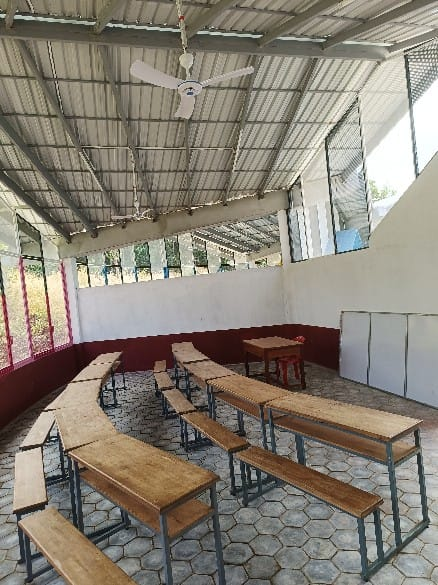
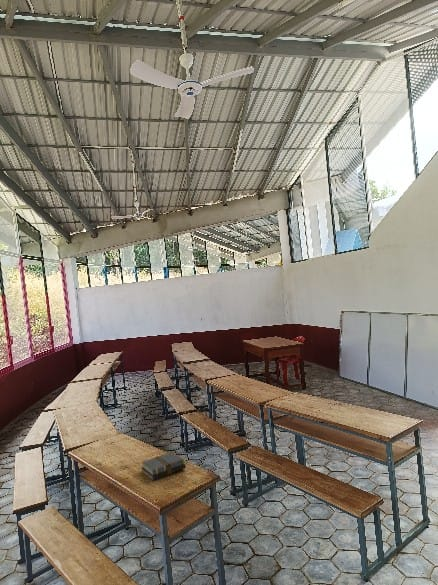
+ book (162, 465)
